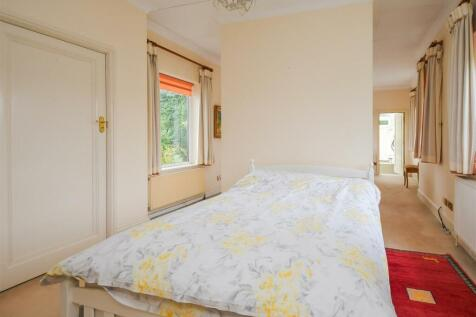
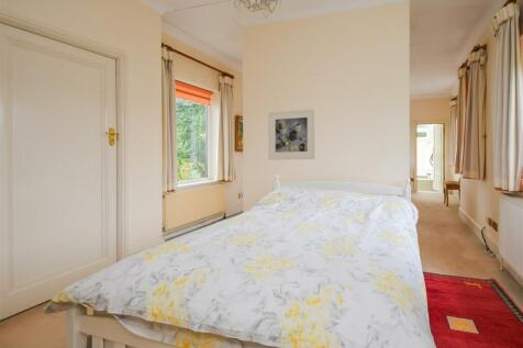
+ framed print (291, 135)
